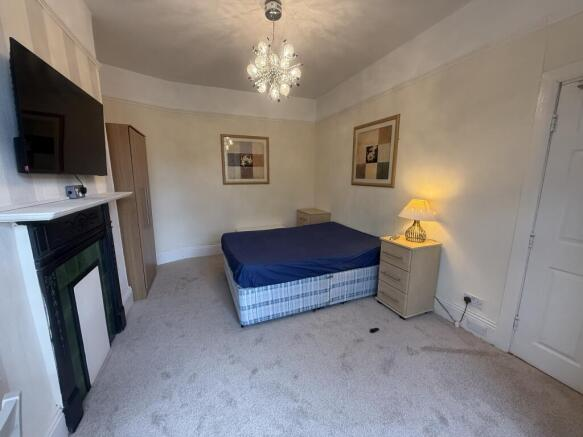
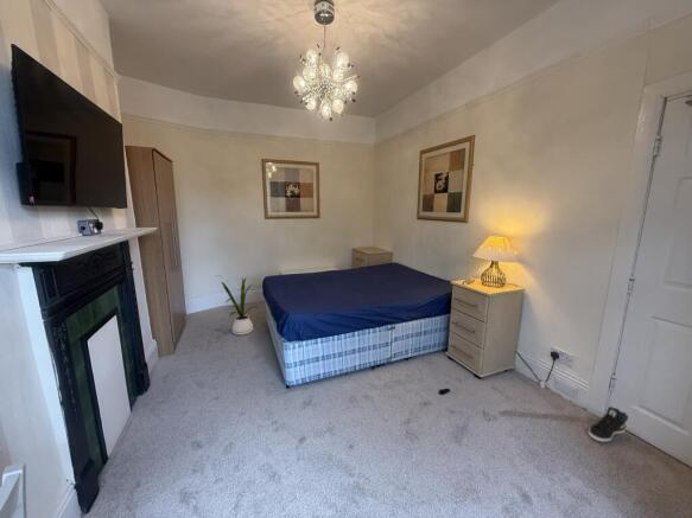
+ house plant (237, 301)
+ sneaker (607, 421)
